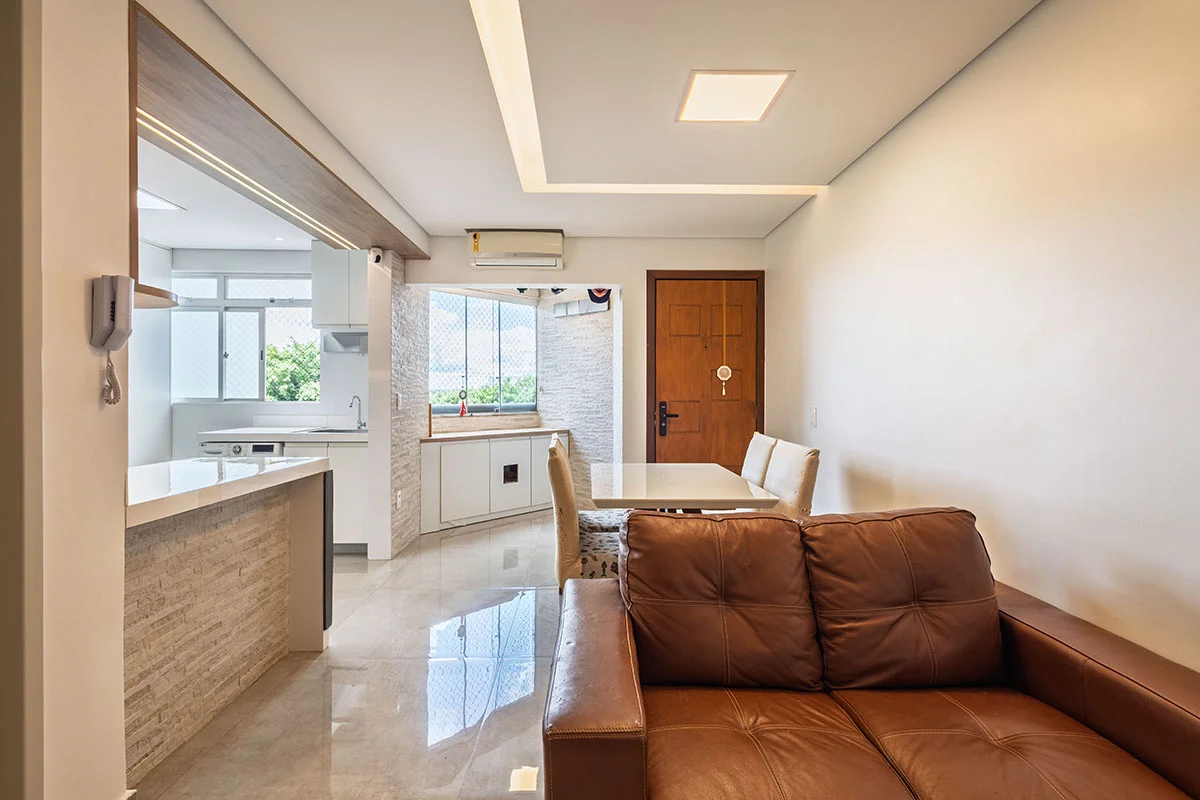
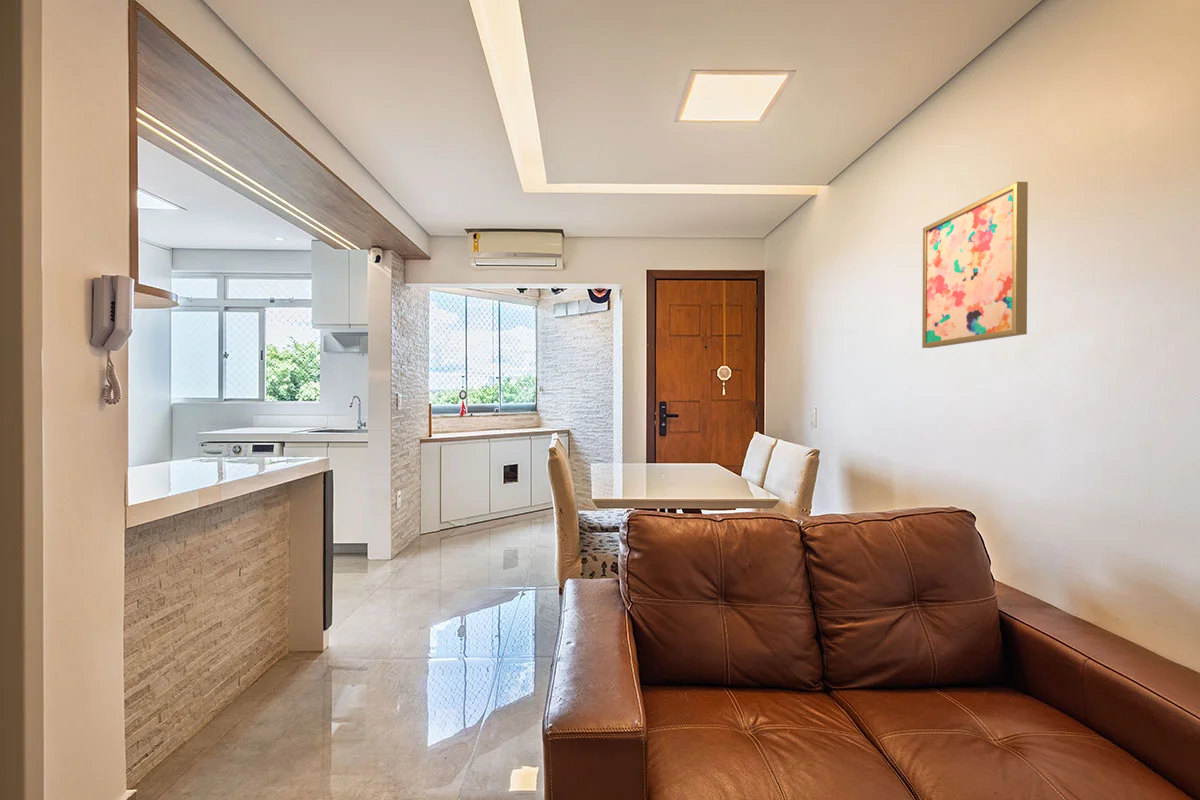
+ wall art (968, 274)
